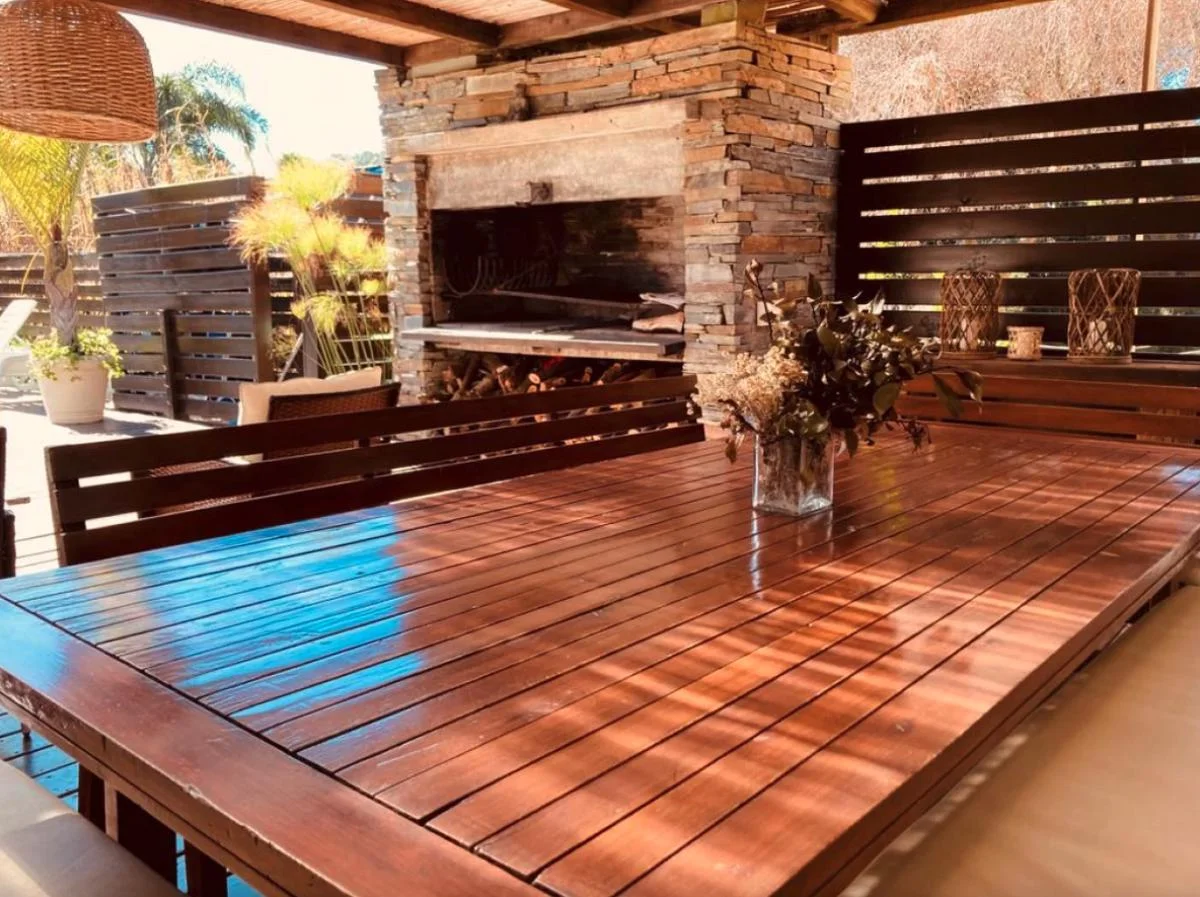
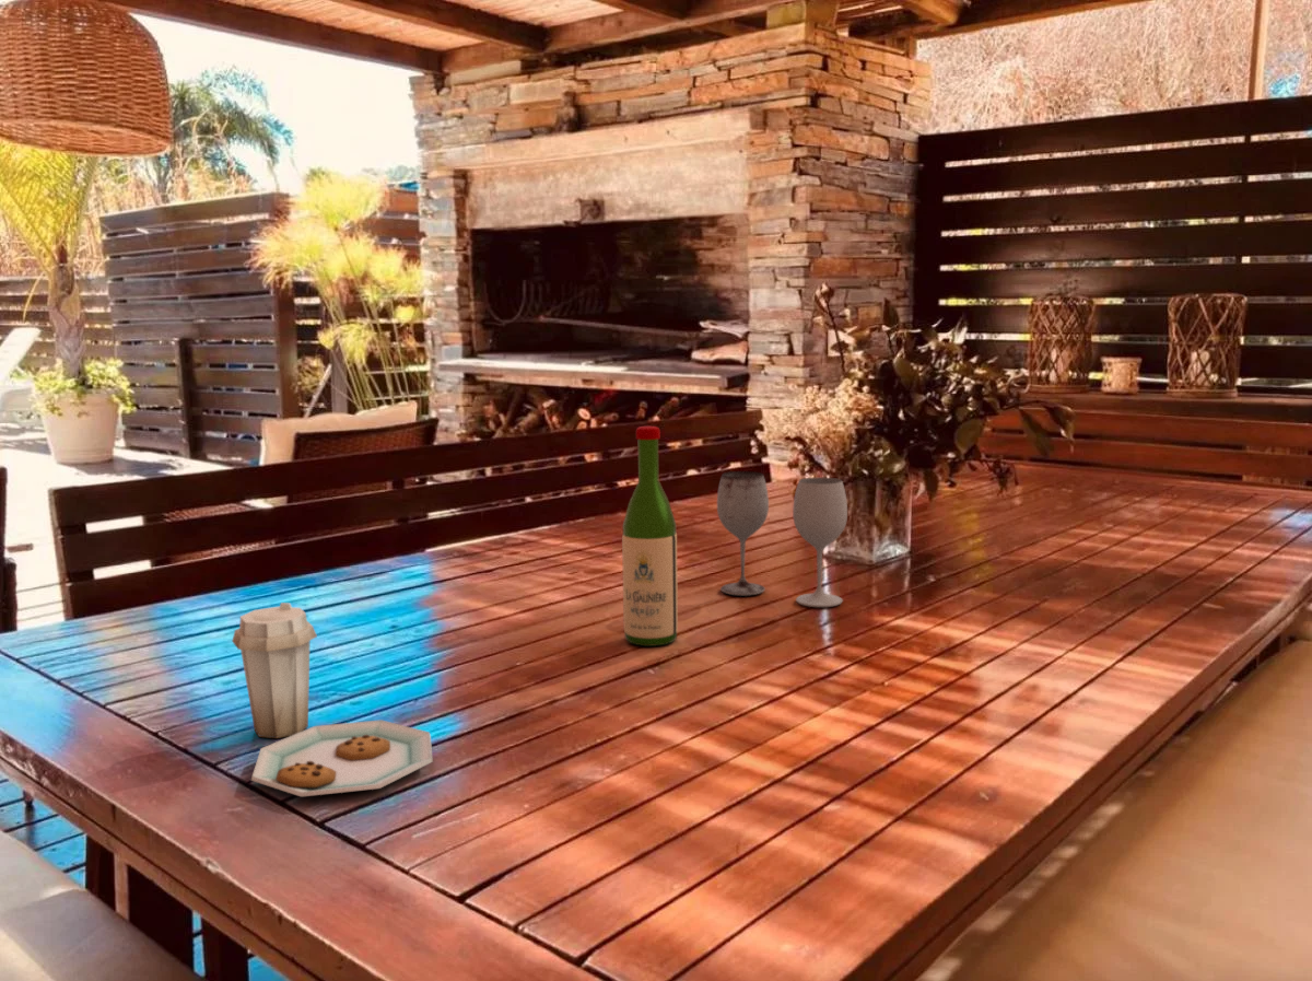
+ plate (308, 688)
+ wineglass (796, 528)
+ wine bottle (649, 535)
